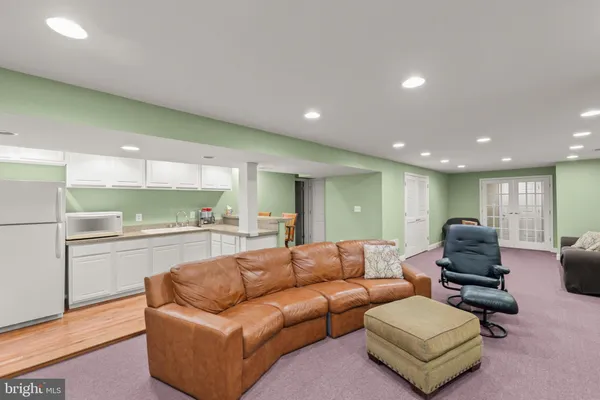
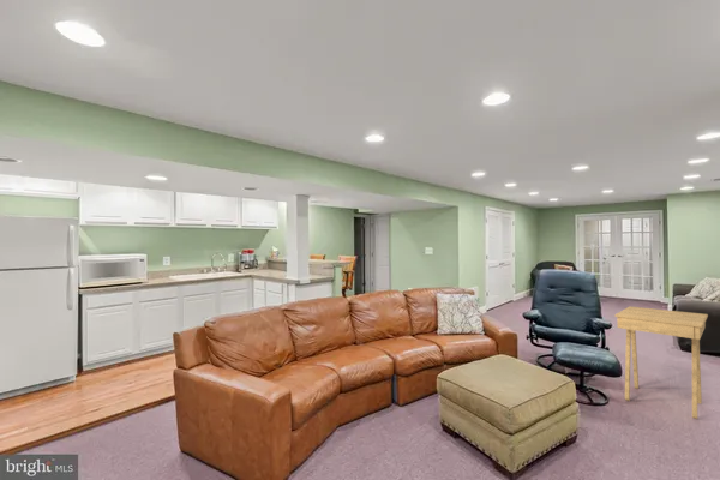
+ side table (662, 334)
